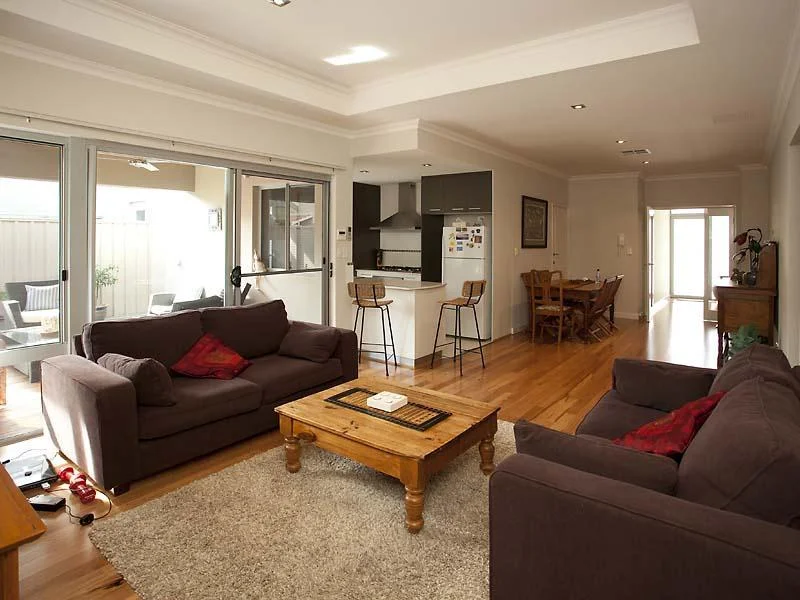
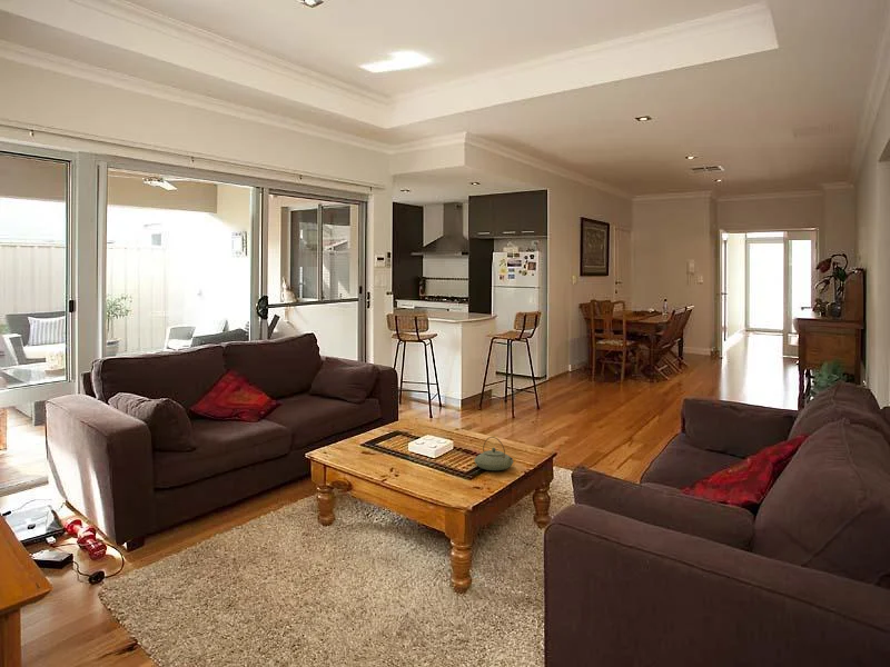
+ teapot (495, 452)
